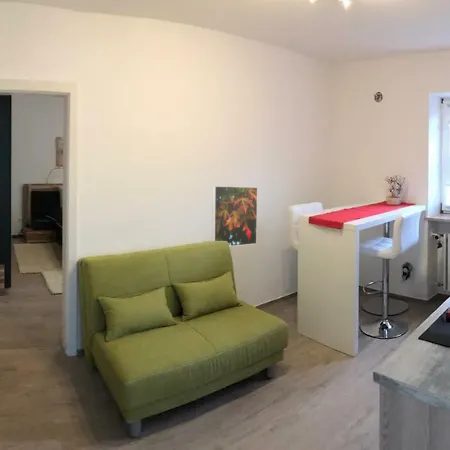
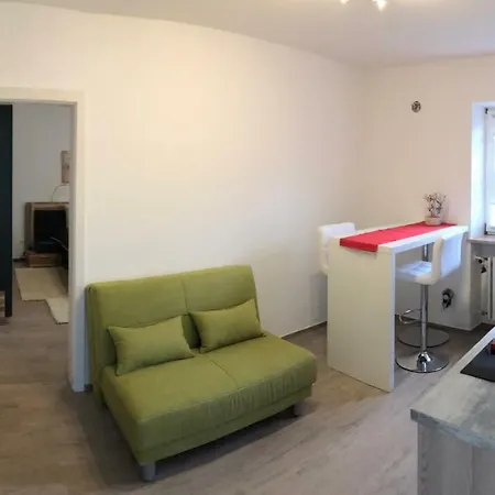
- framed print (235, 216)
